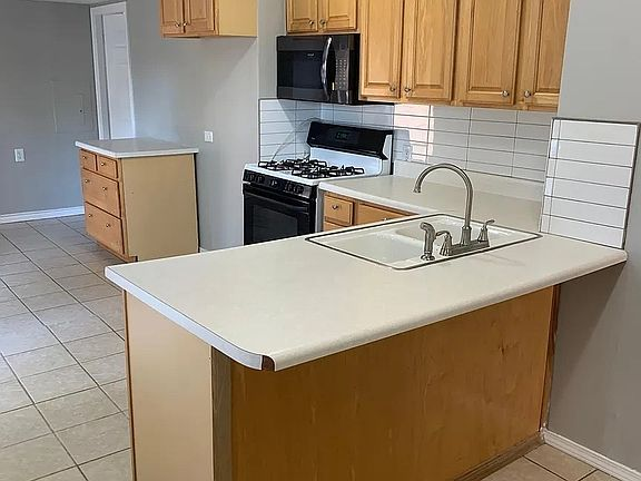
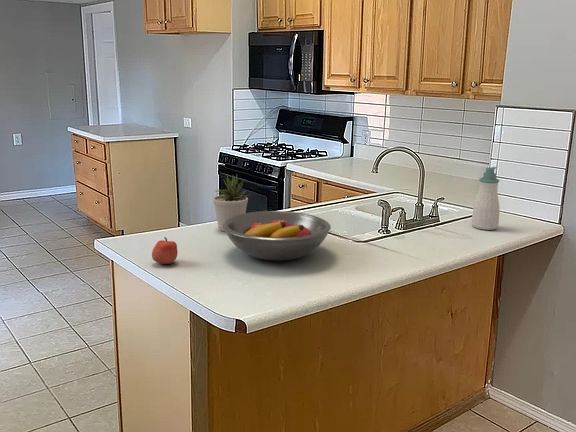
+ apple (164, 250)
+ potted plant (232, 202)
+ fruit bowl (276, 234)
+ soap bottle (487, 197)
